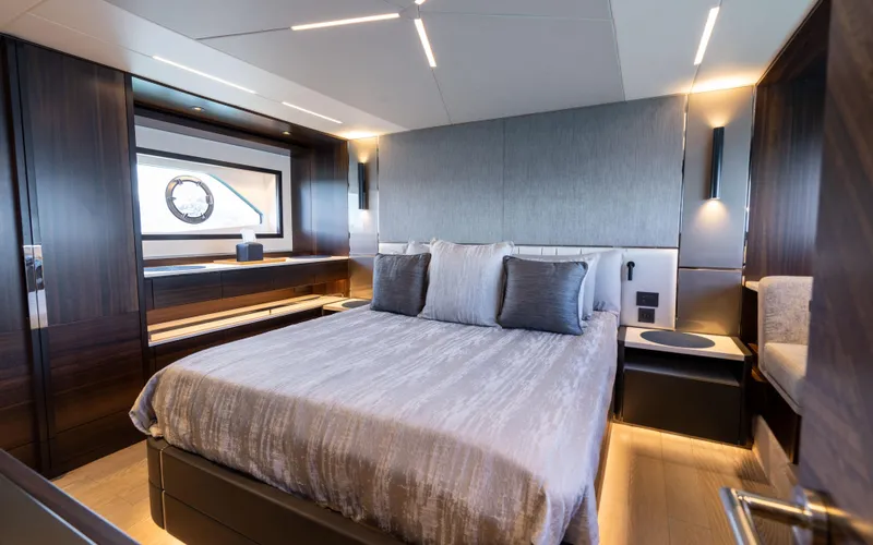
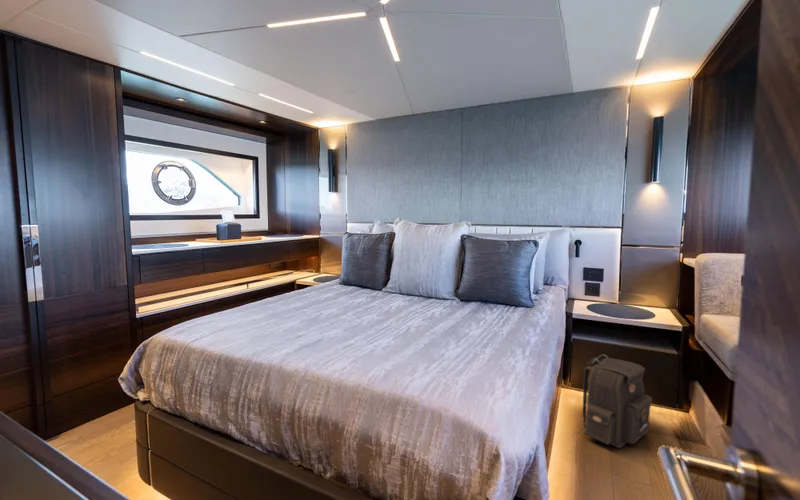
+ backpack (615, 395)
